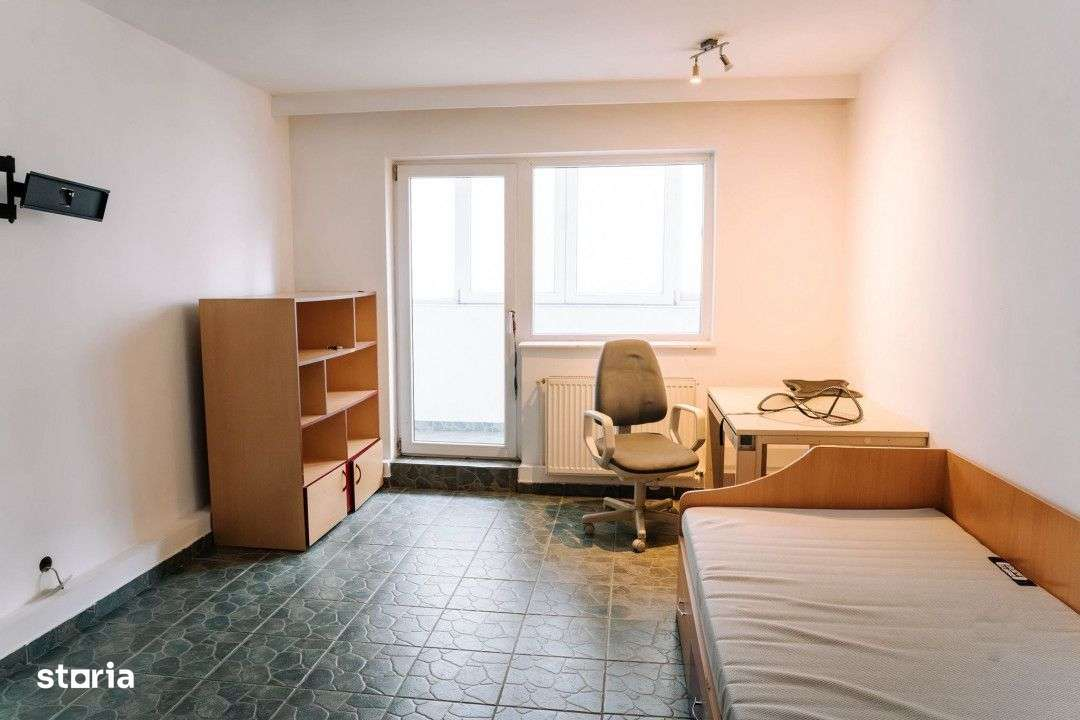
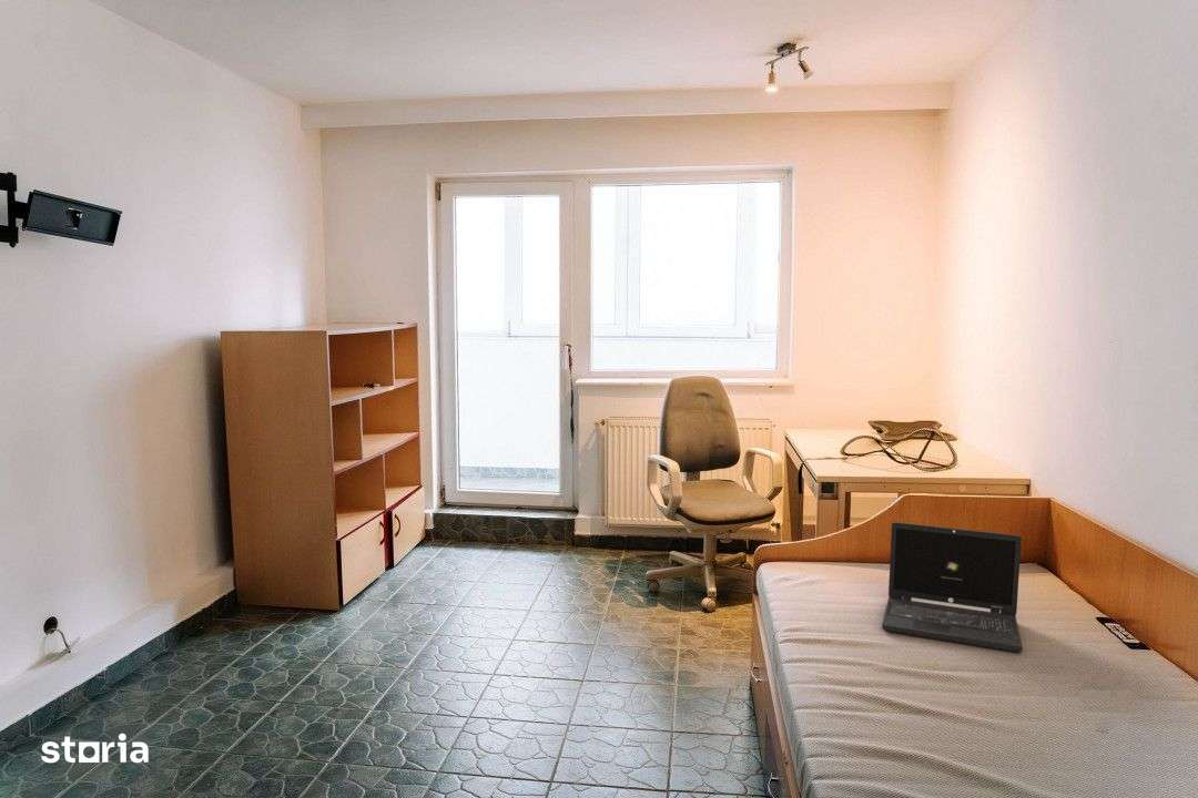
+ laptop (952, 582)
